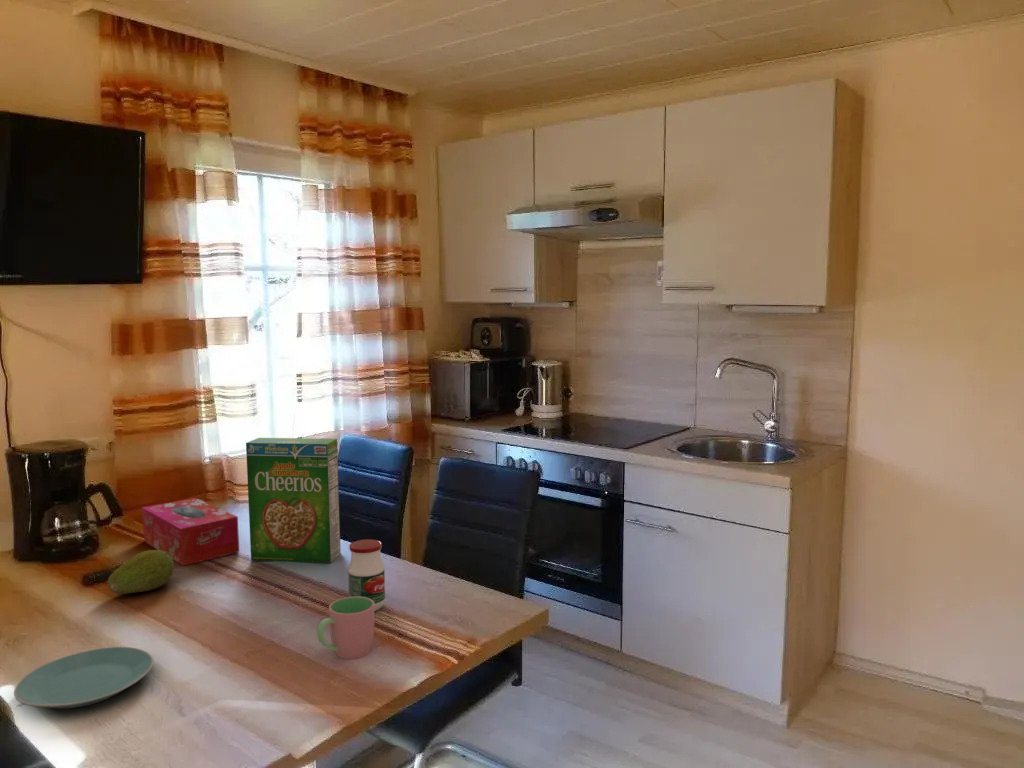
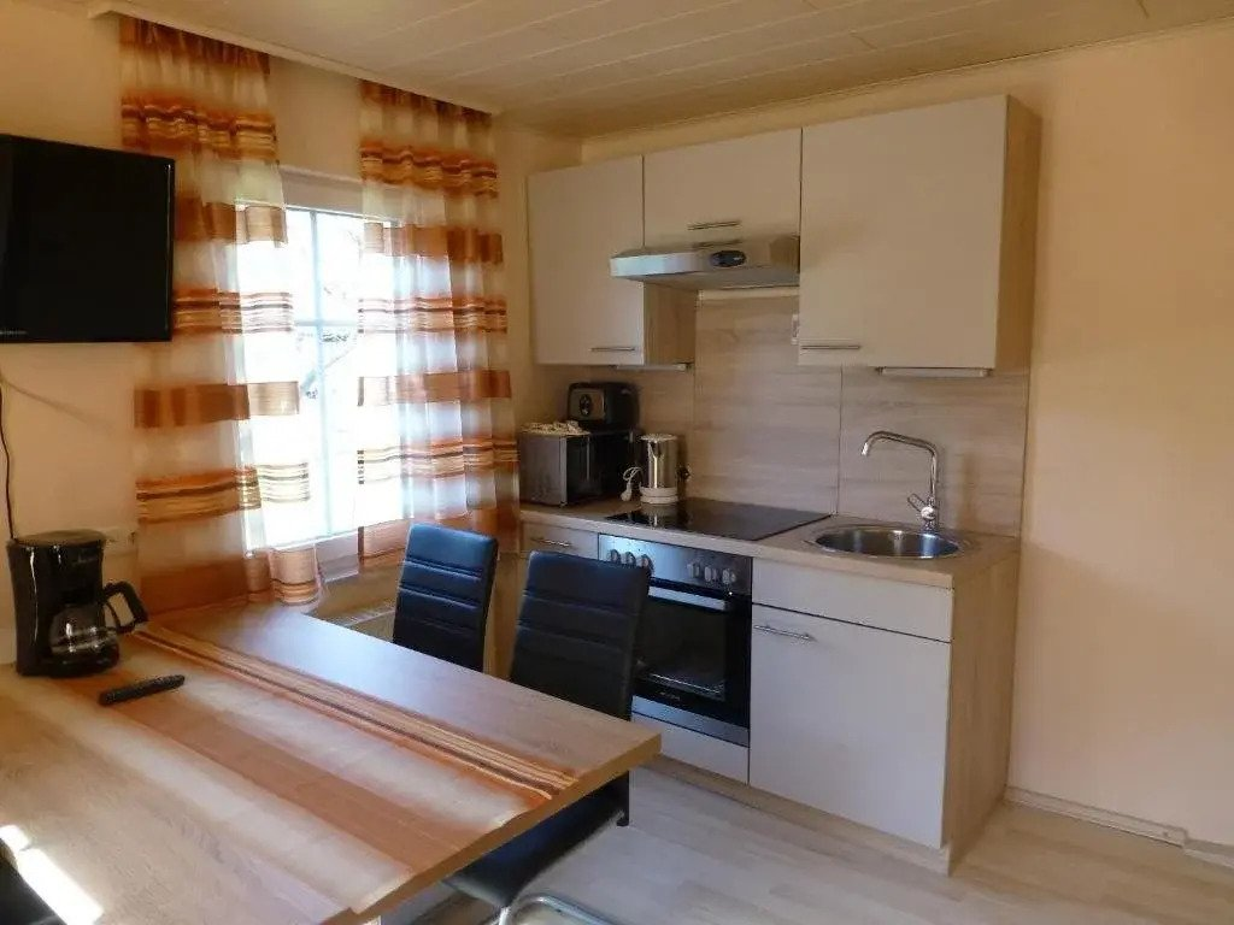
- cereal box (294, 499)
- jar (366, 576)
- tissue box (189, 529)
- plate (86, 680)
- cup (345, 631)
- fruit (142, 571)
